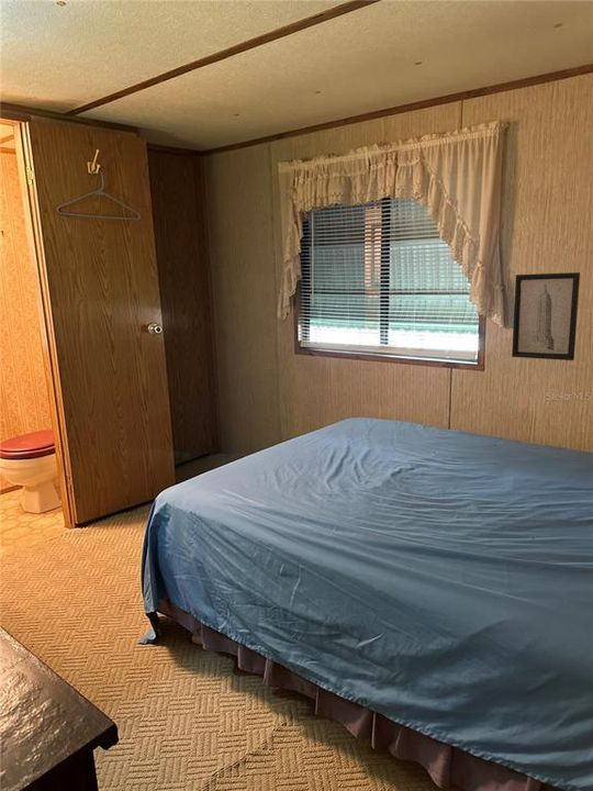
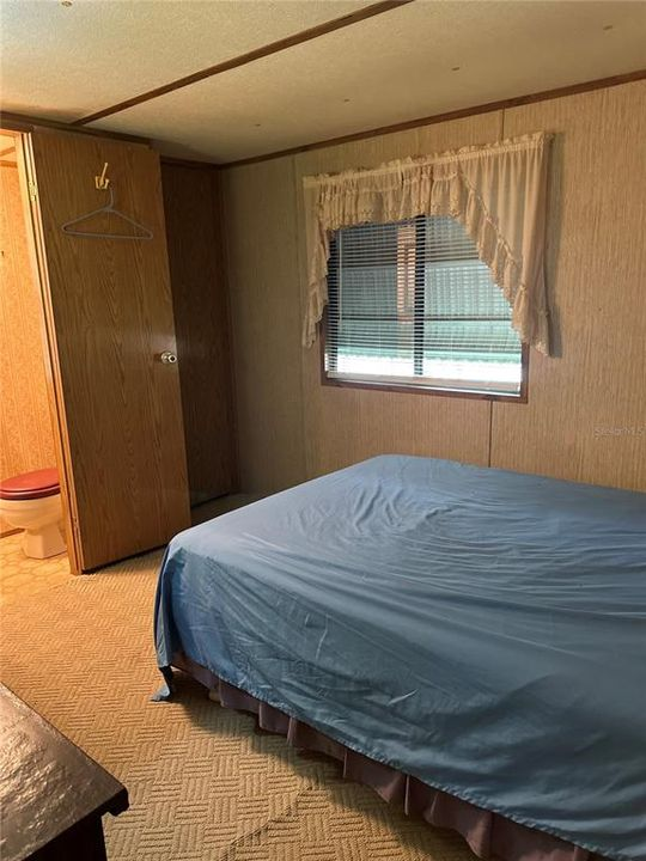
- wall art (544, 316)
